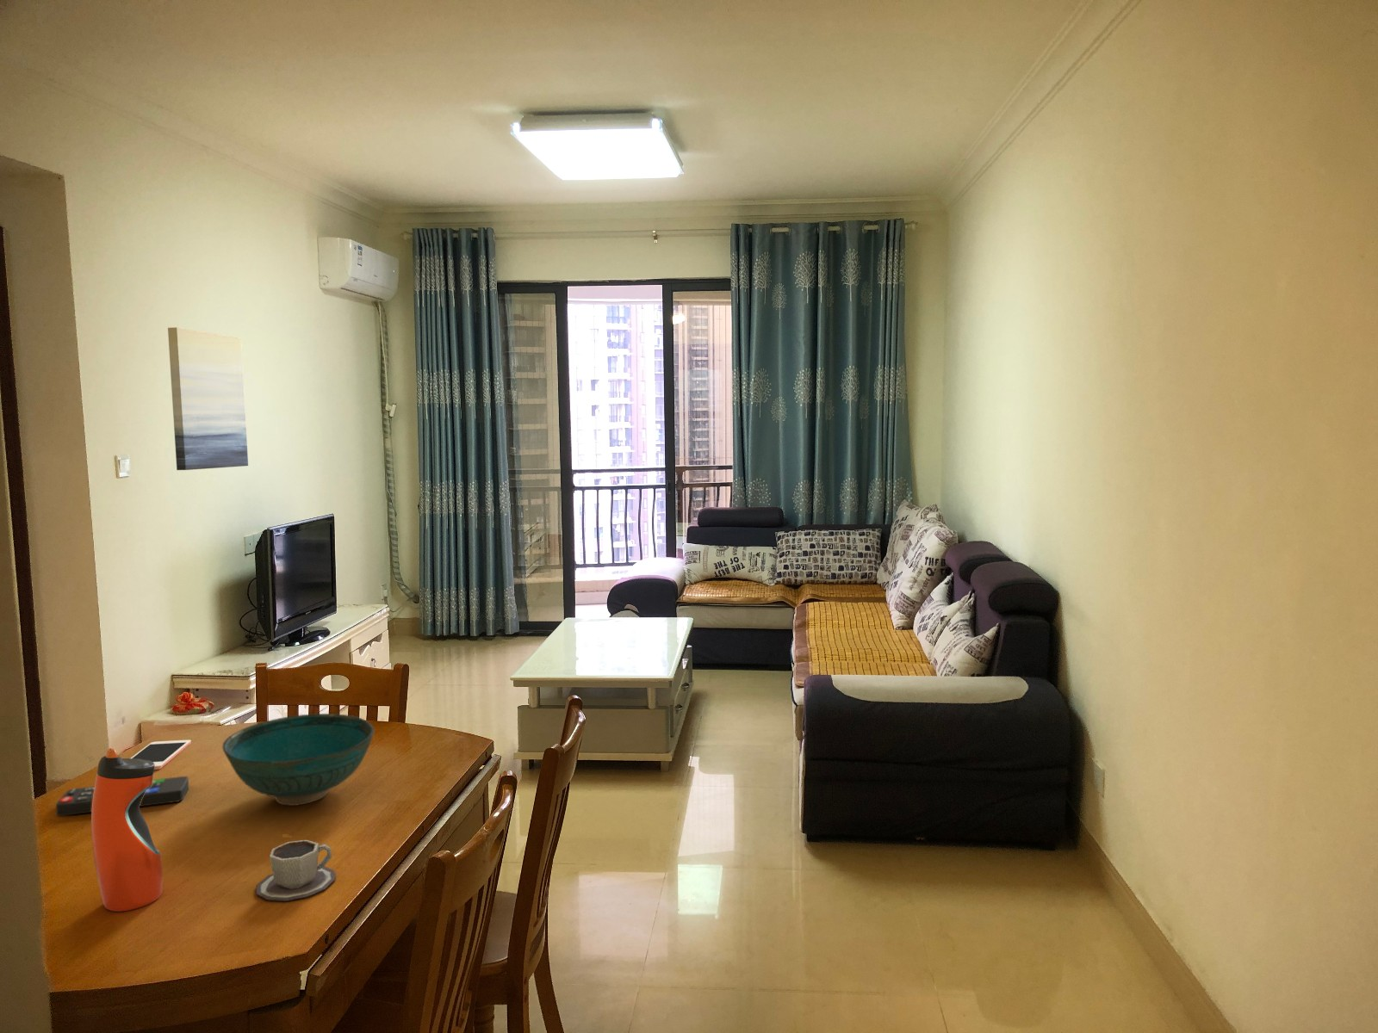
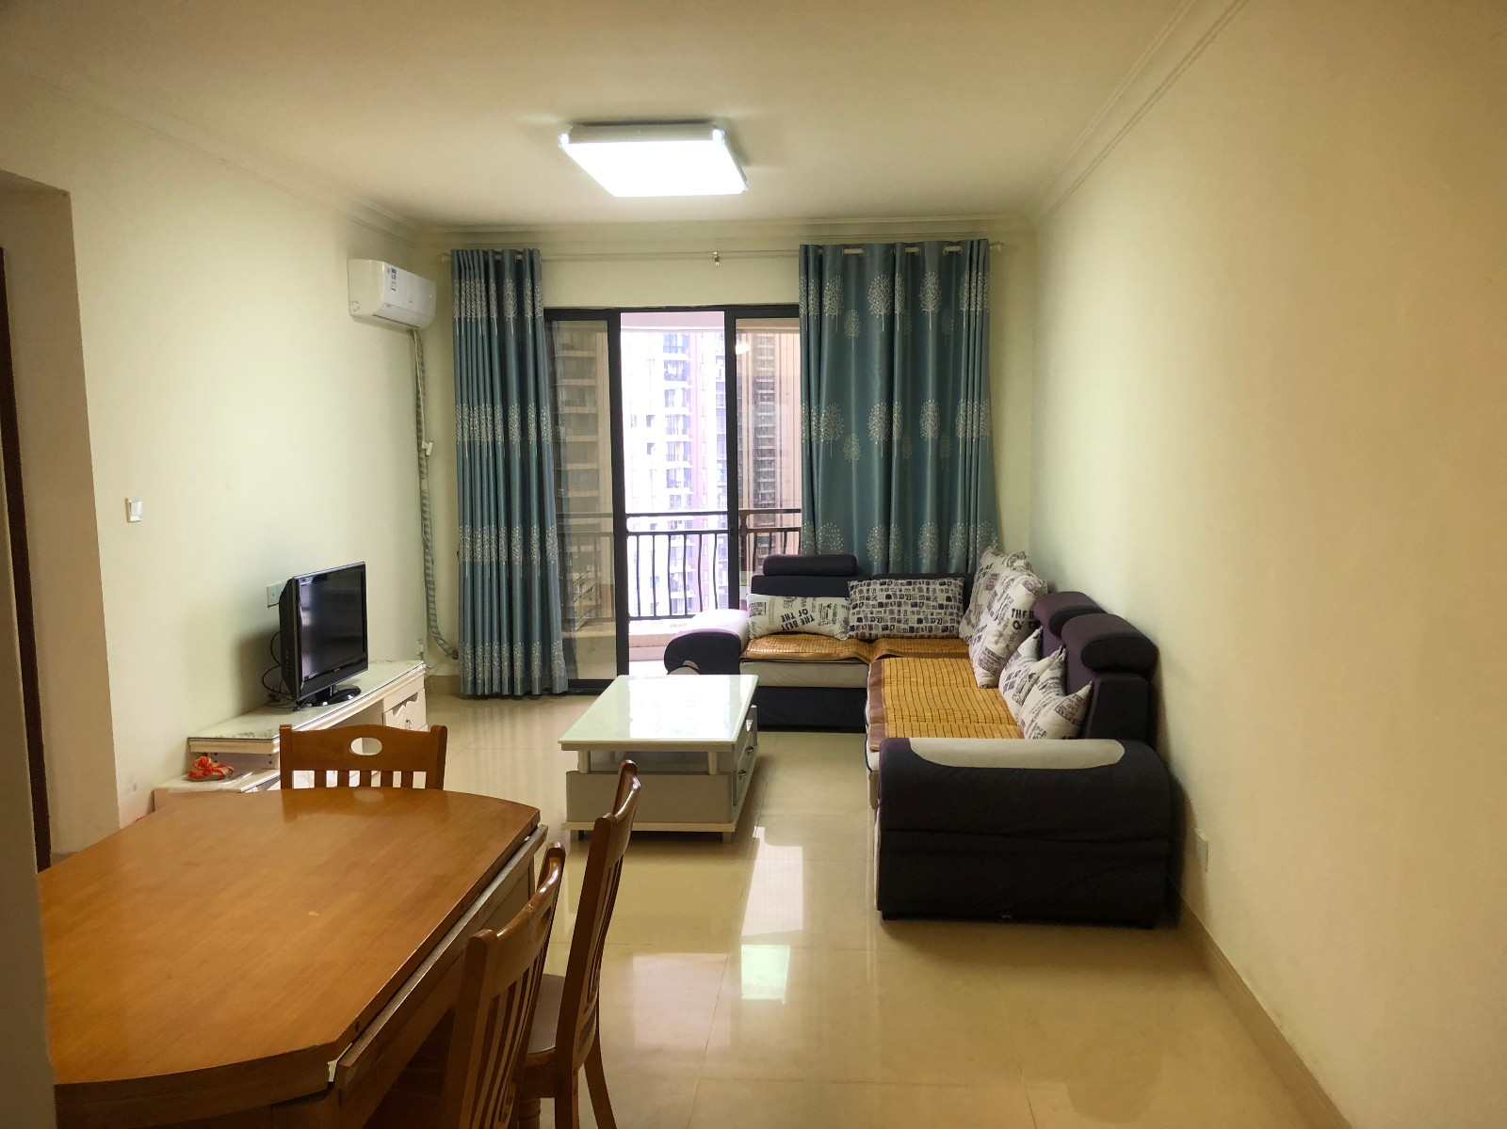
- cell phone (156, 755)
- water bottle (126, 825)
- cup (295, 868)
- bowl (302, 765)
- remote control (141, 799)
- wall art (210, 400)
